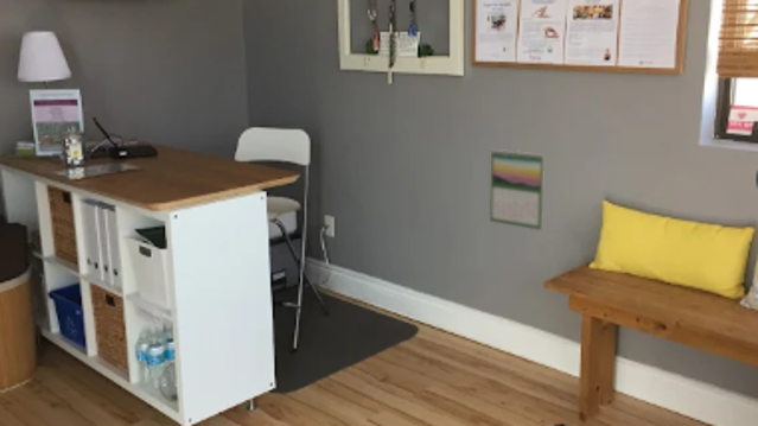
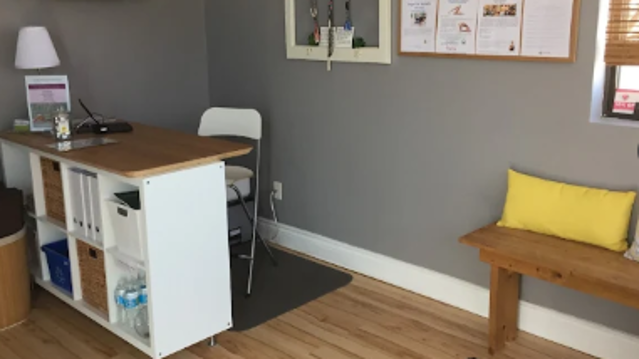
- calendar (516, 187)
